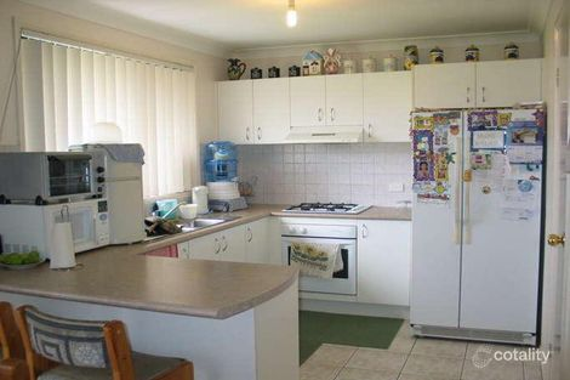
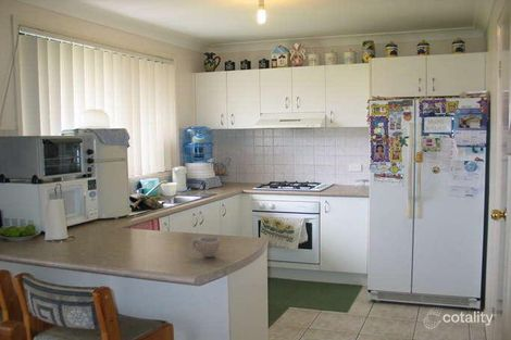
+ cup (205, 247)
